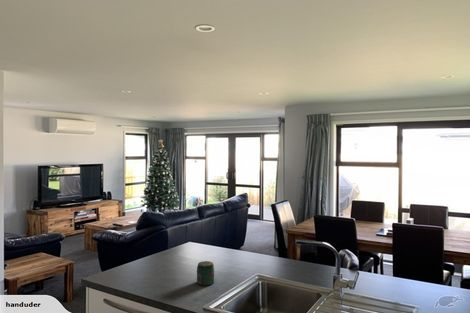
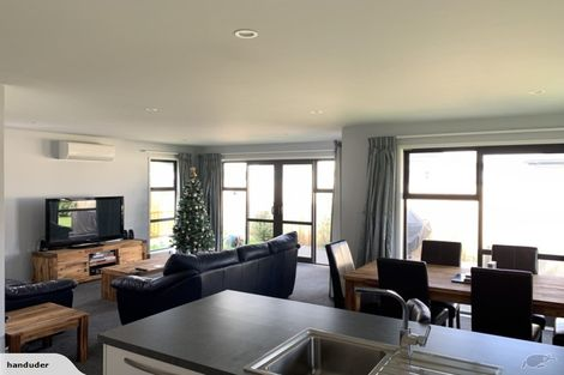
- jar (205, 272)
